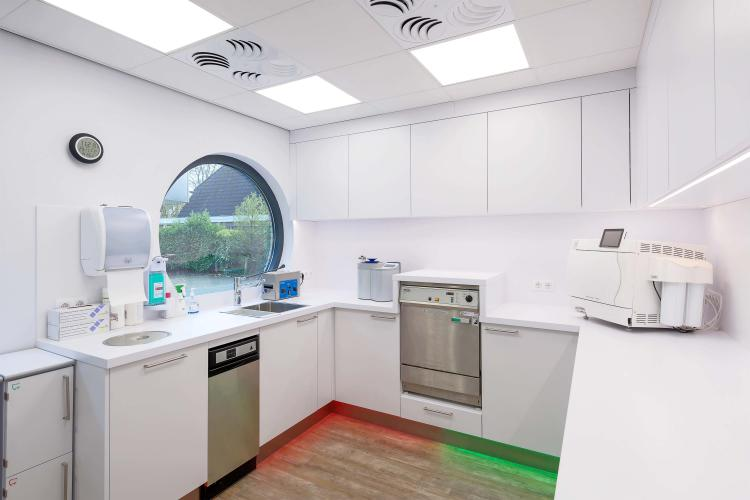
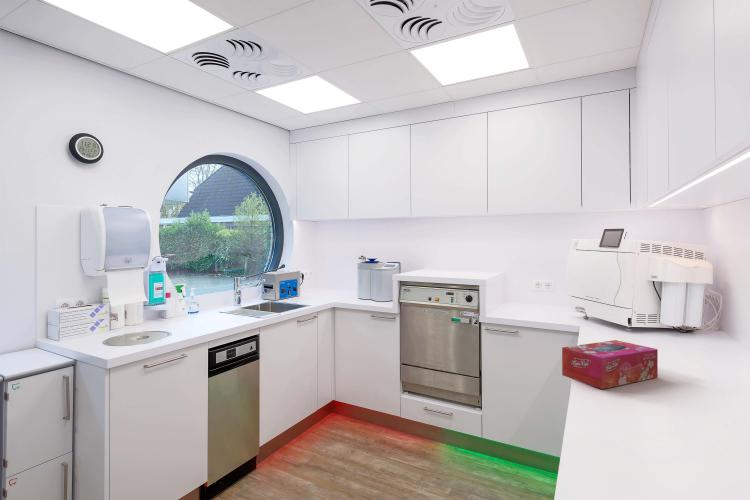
+ tissue box (609, 362)
